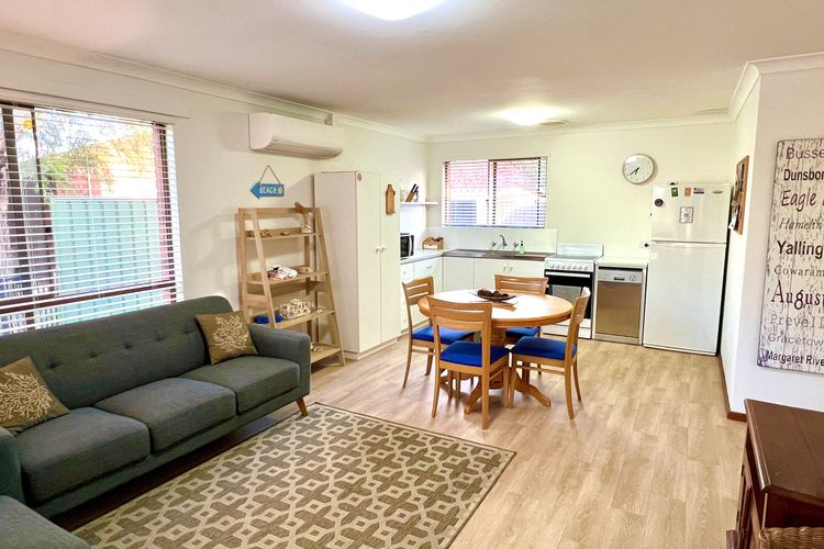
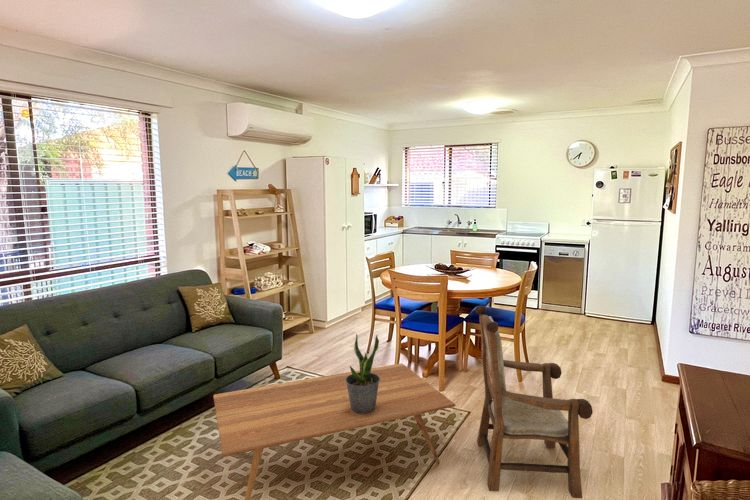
+ armchair (523, 394)
+ coffee table (332, 427)
+ potted plant (362, 372)
